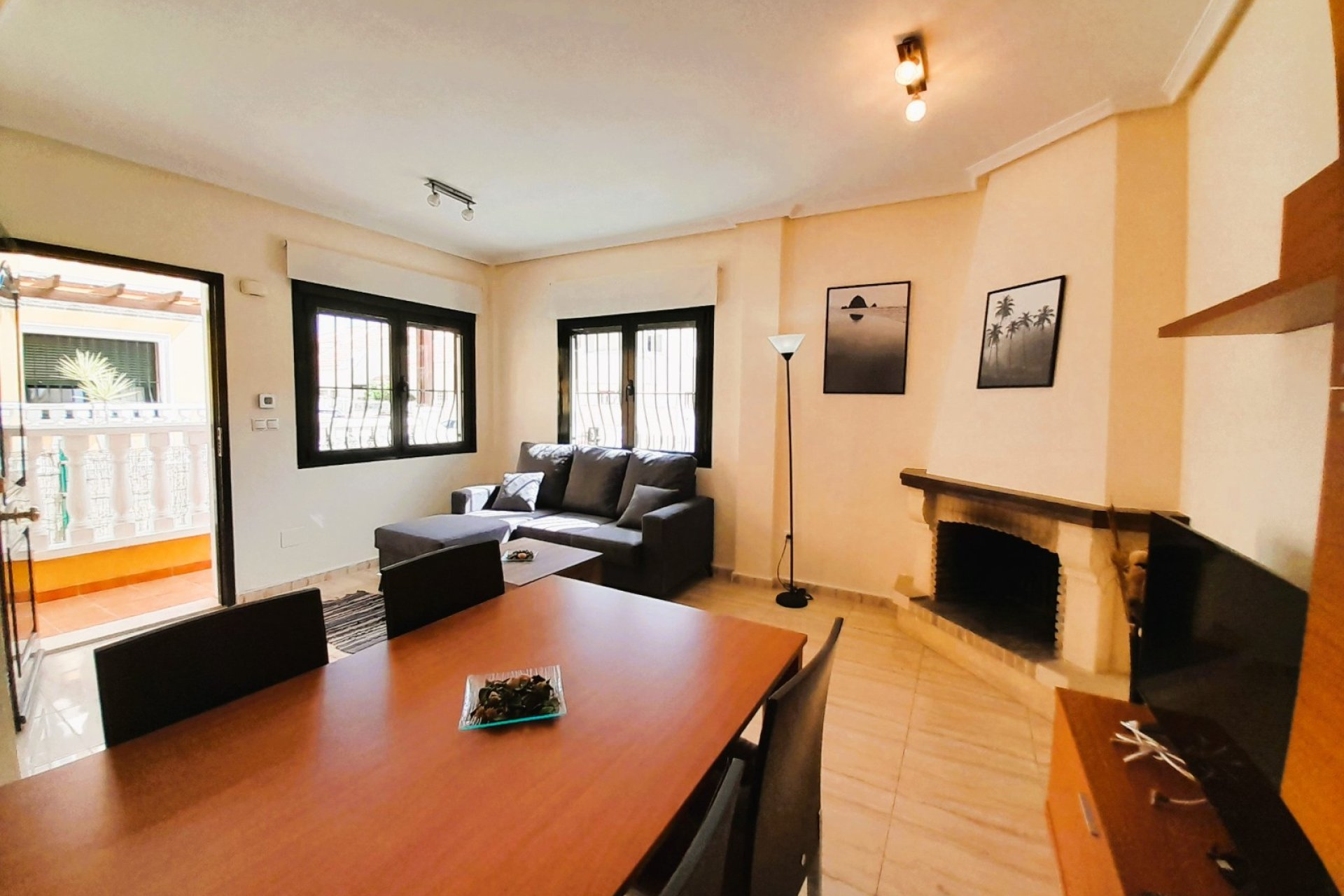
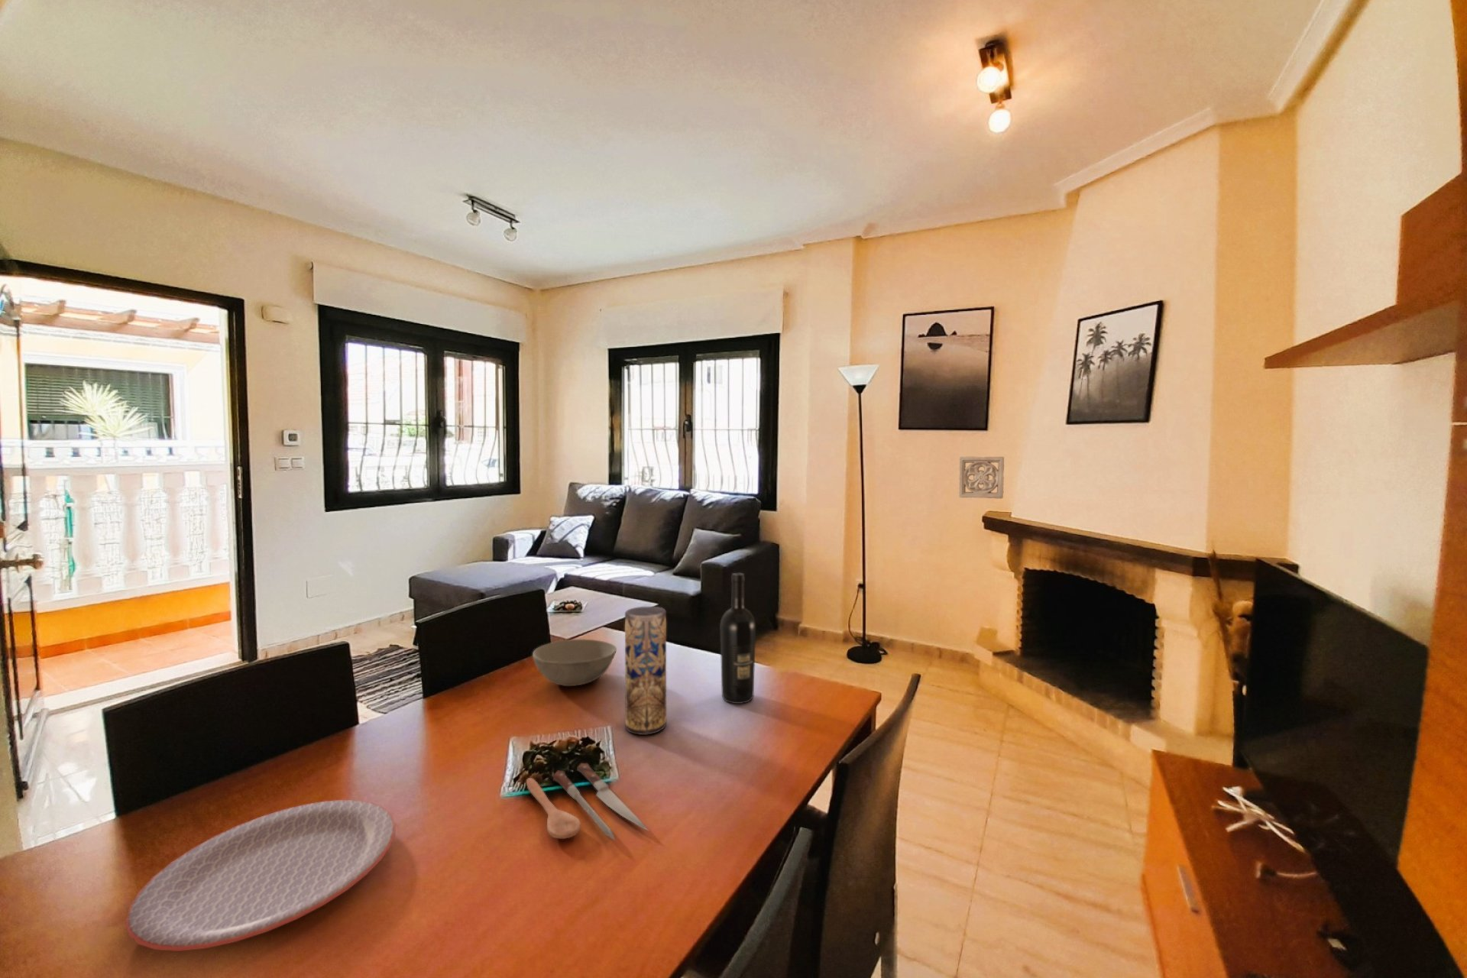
+ vase (646, 668)
+ wall ornament (980, 478)
+ spoon (580, 804)
+ plate (276, 868)
+ bowl (575, 664)
+ wine bottle (738, 635)
